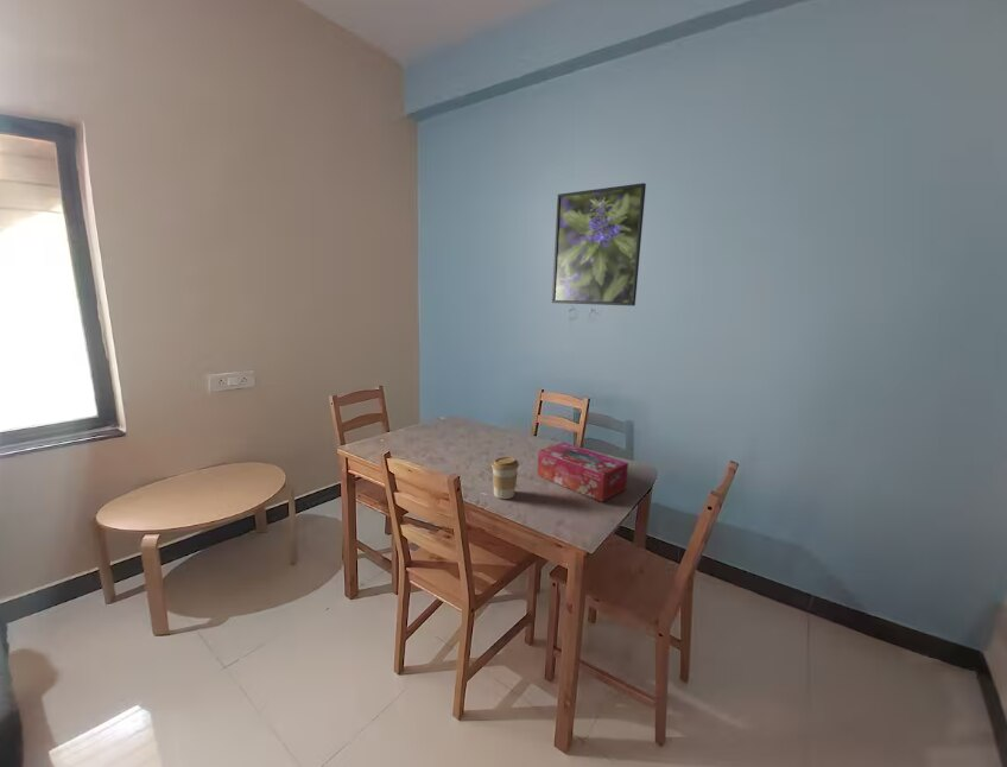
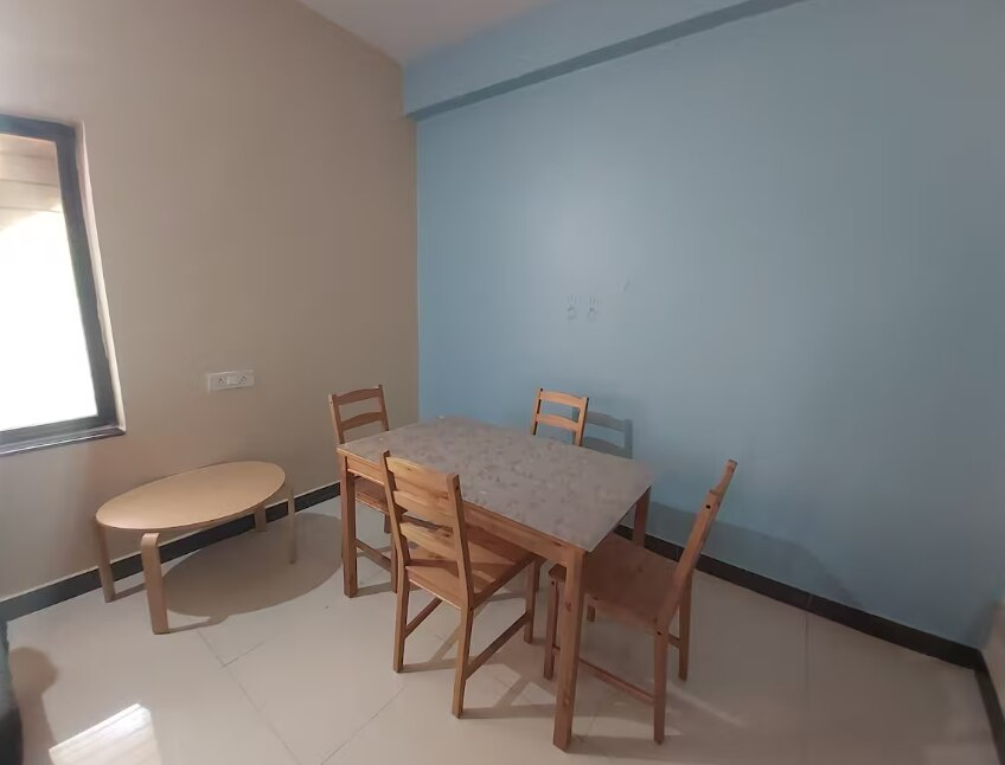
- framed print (595, 248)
- coffee cup (505, 476)
- tissue box (581, 469)
